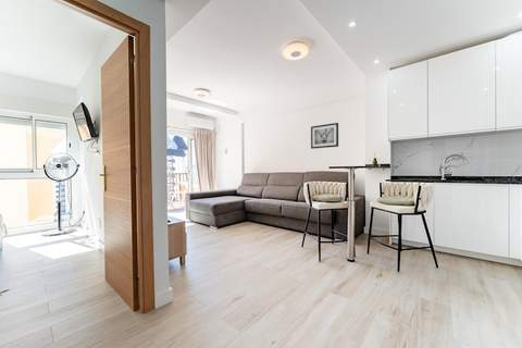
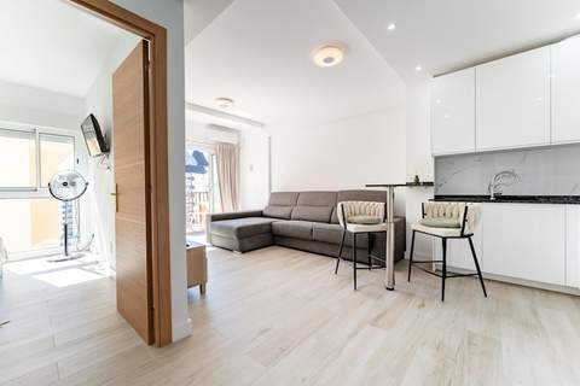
- wall art (324, 136)
